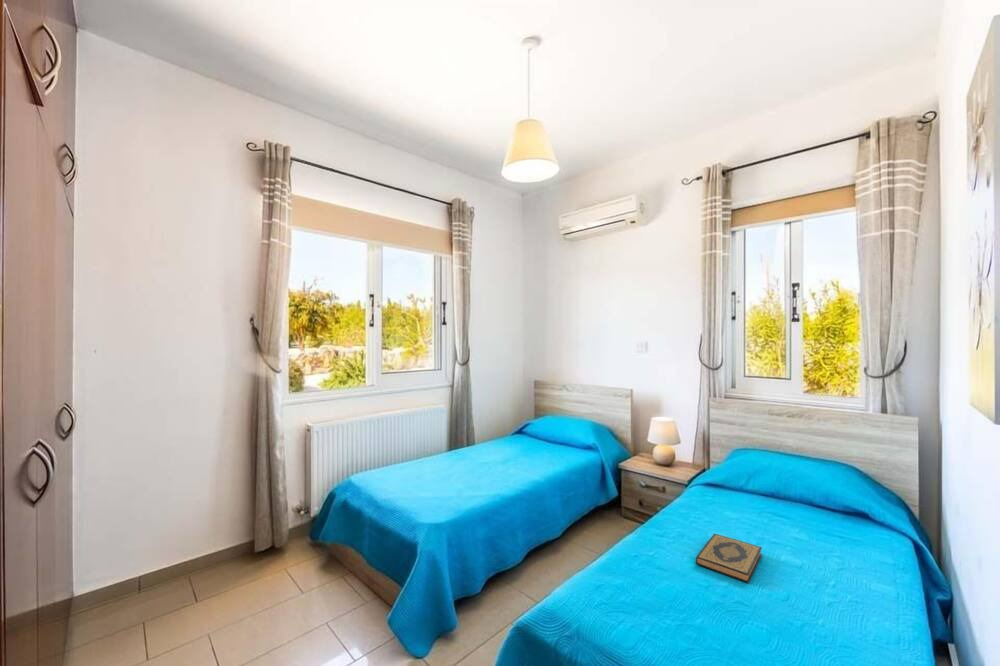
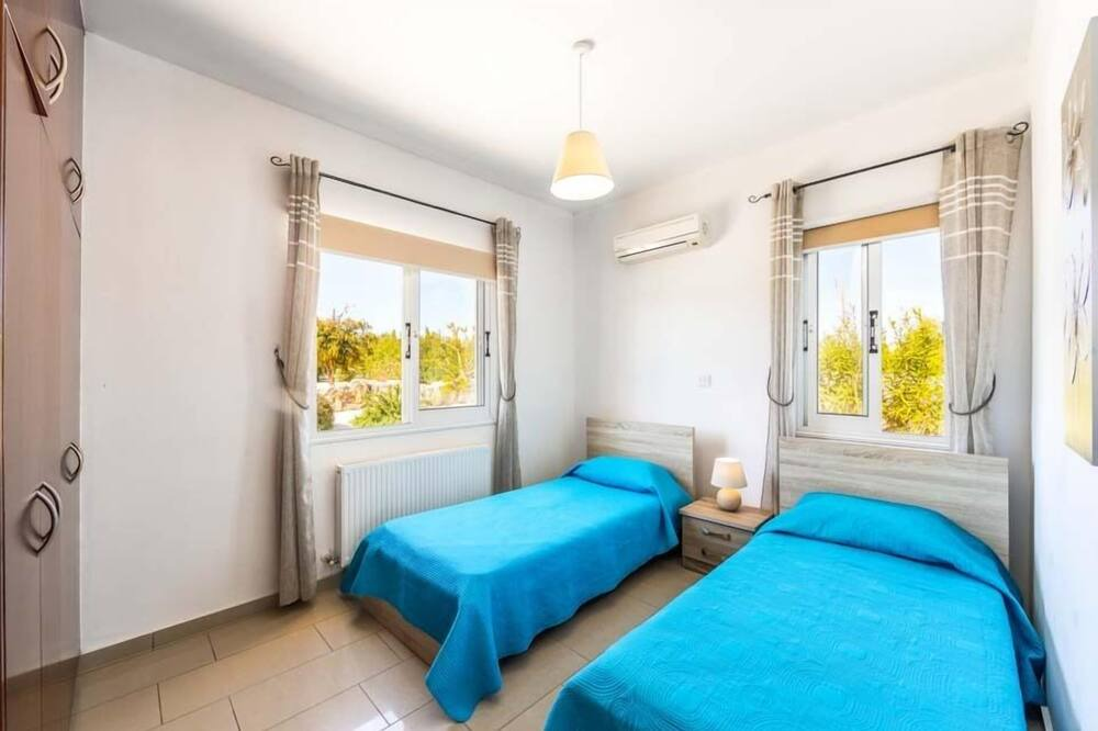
- hardback book (729, 555)
